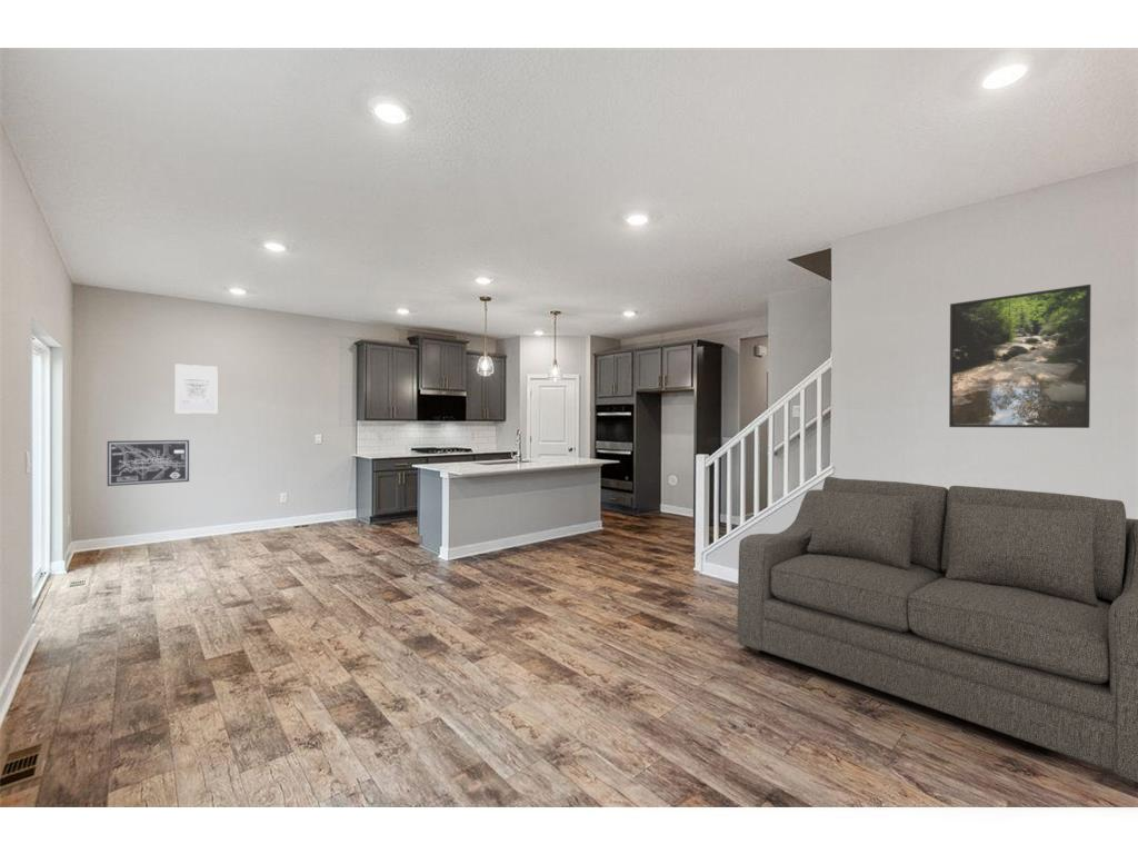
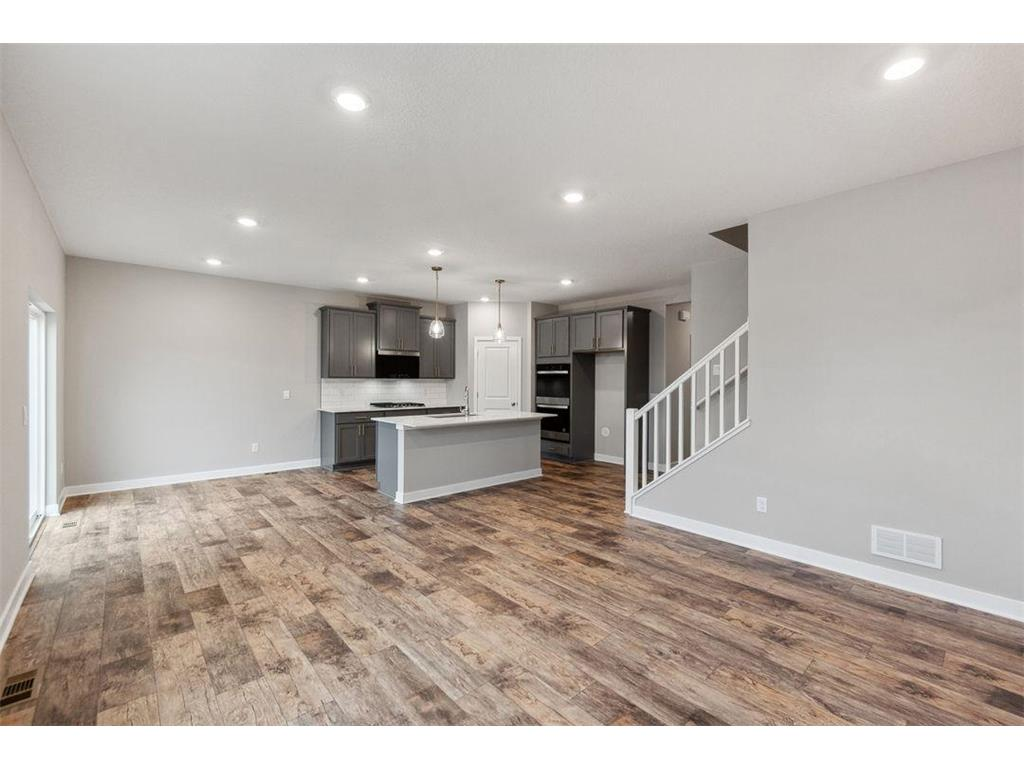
- sofa (934, 580)
- wall art (197, 389)
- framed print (1015, 360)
- wall art (149, 461)
